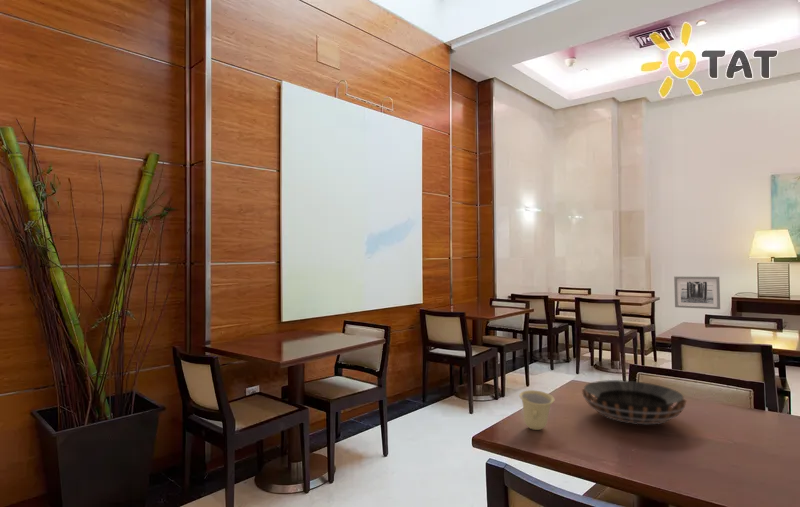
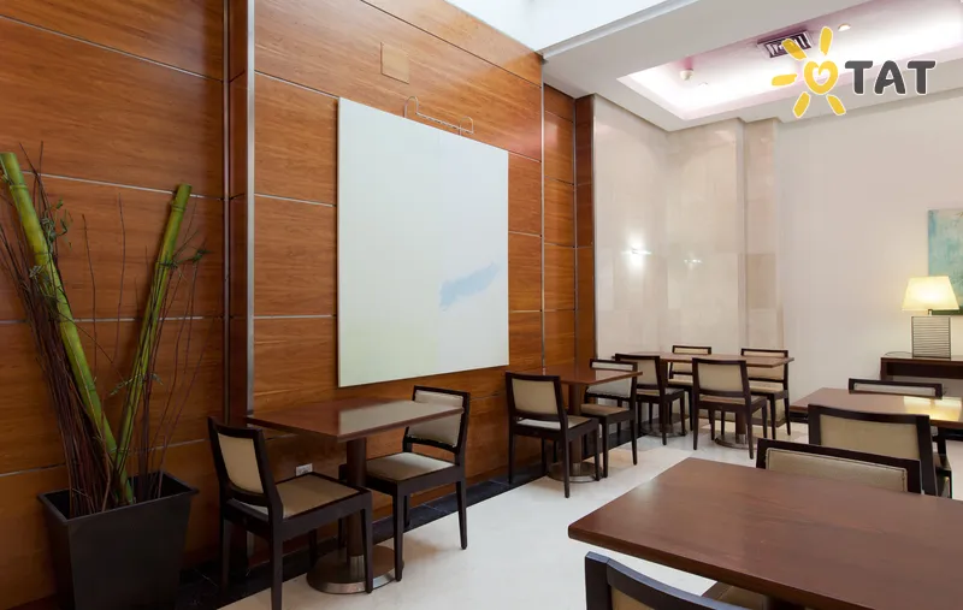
- decorative bowl (631, 404)
- cup (537, 411)
- wall art (696, 292)
